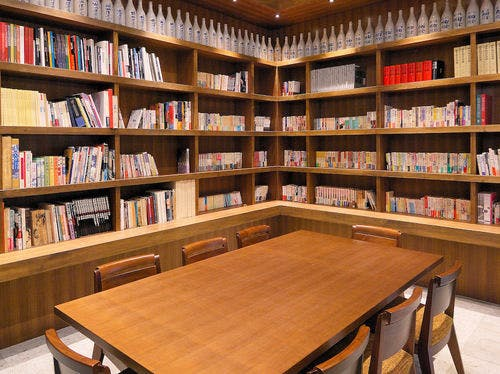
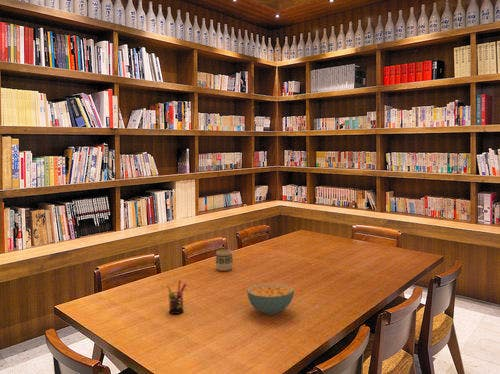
+ pen holder (174, 296)
+ cup (224, 260)
+ cereal bowl (270, 300)
